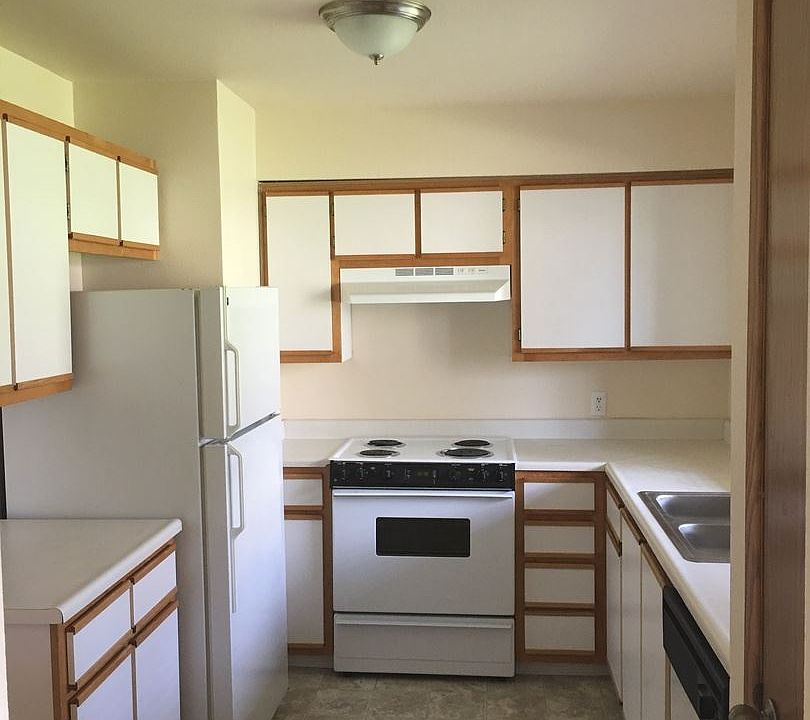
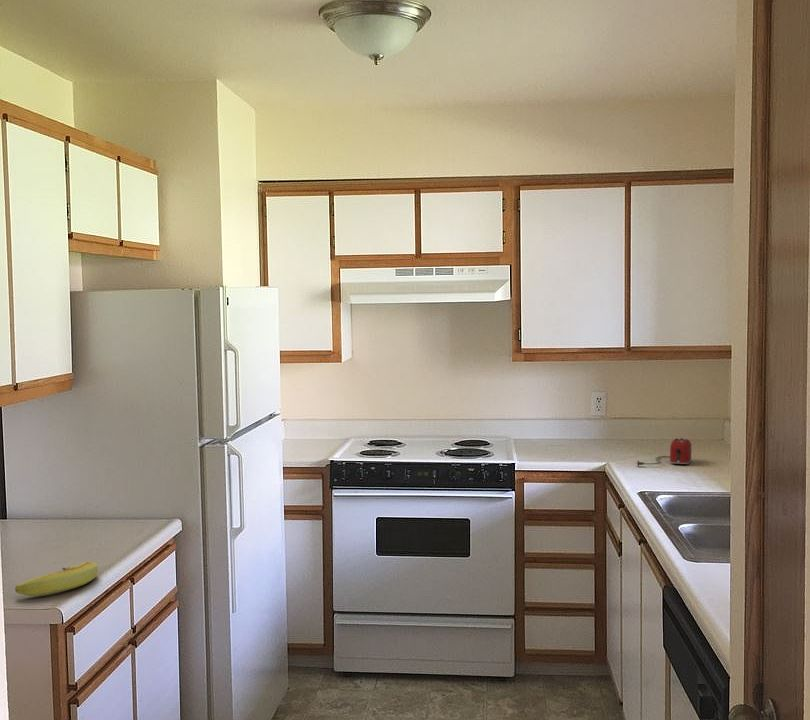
+ banana (60, 572)
+ toaster (664, 456)
